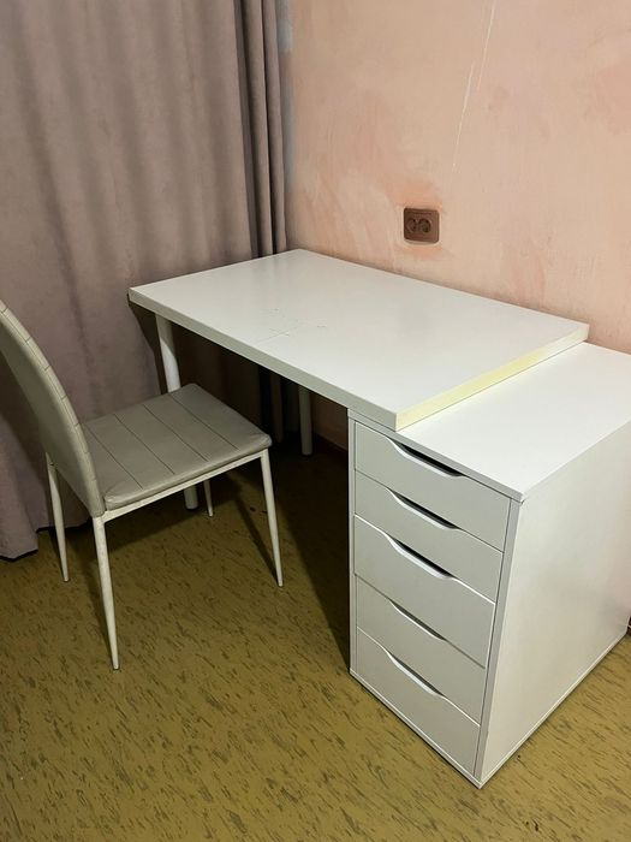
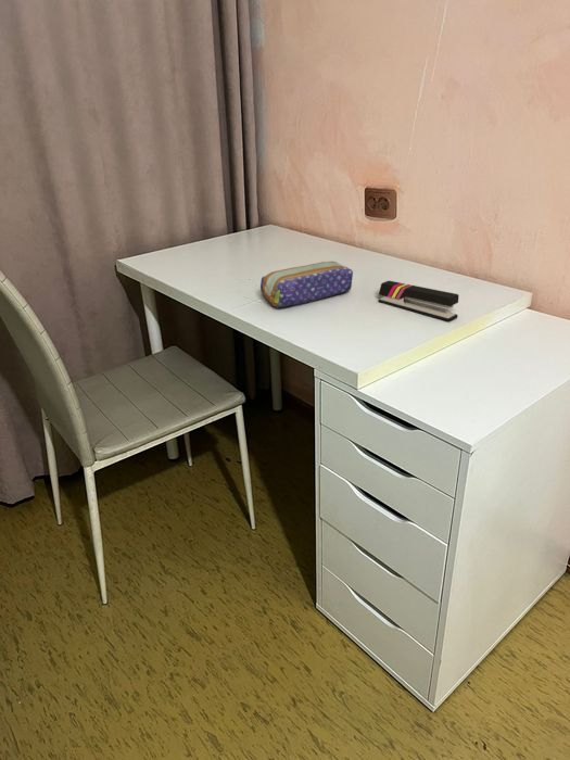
+ pencil case (306, 282)
+ stapler (417, 297)
